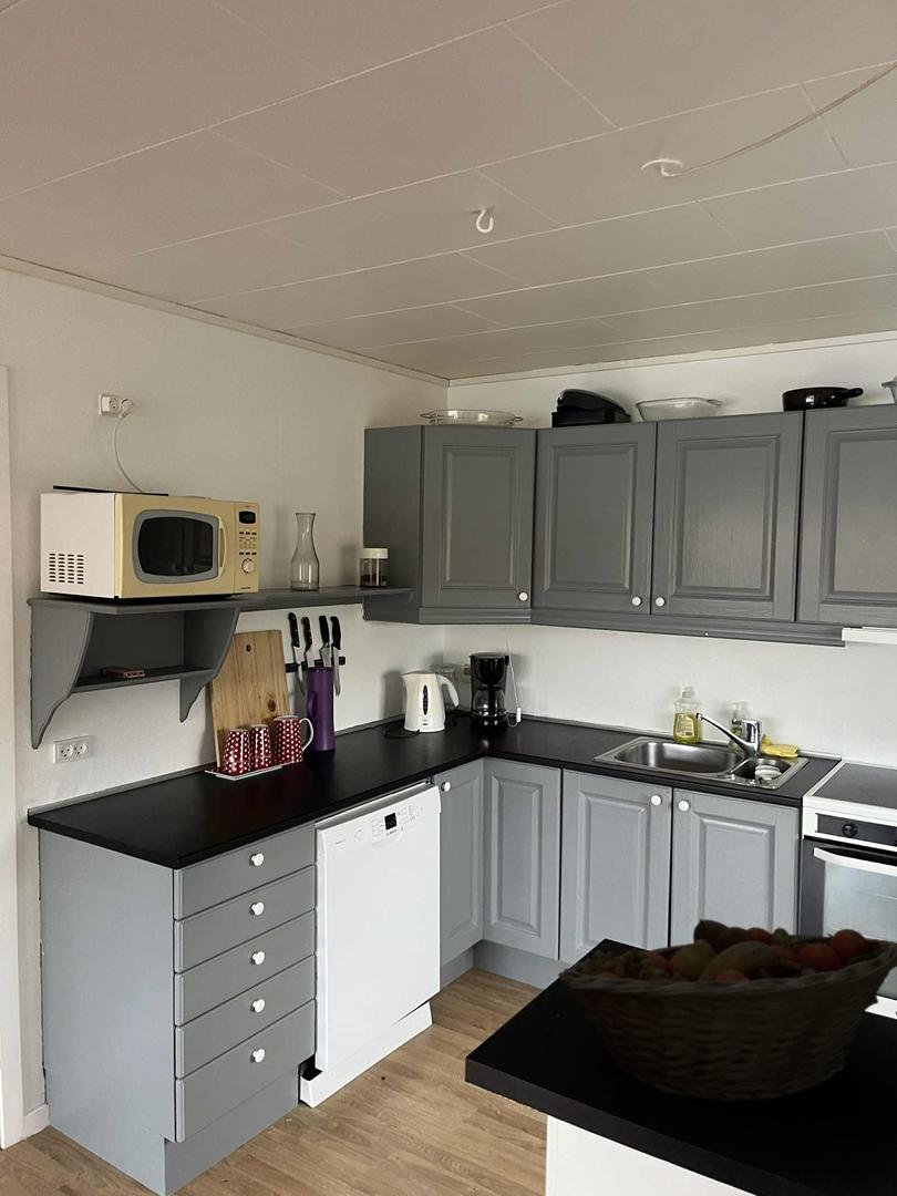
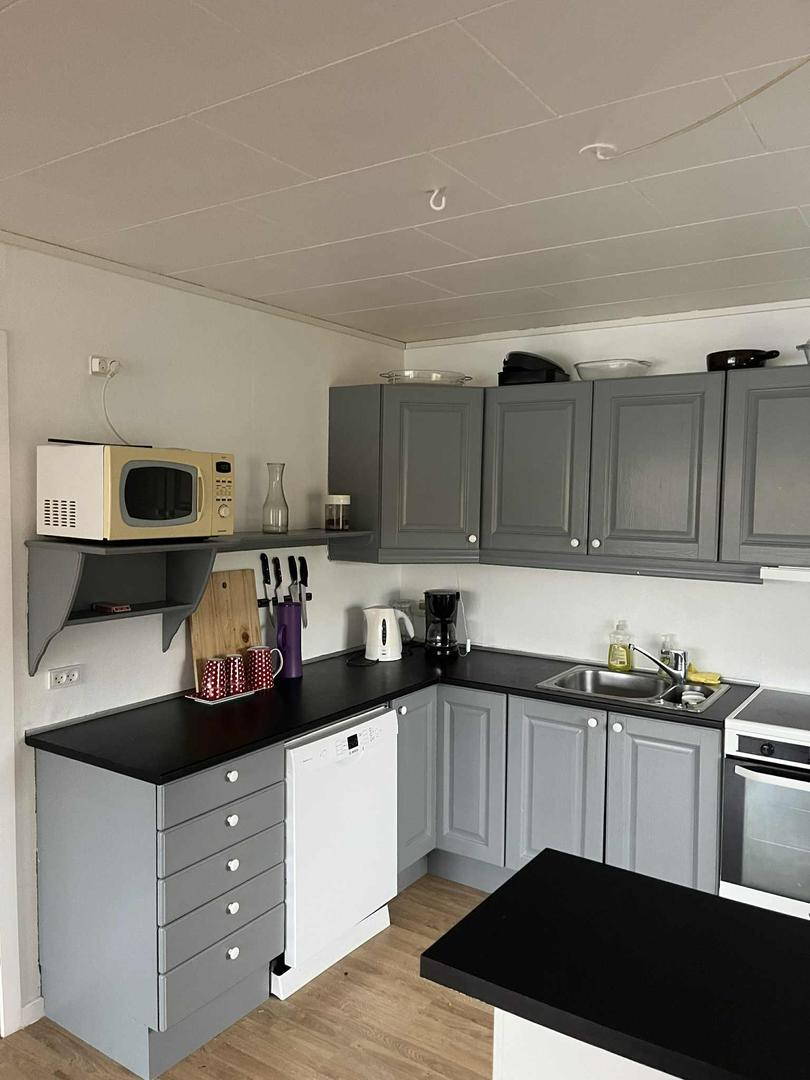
- fruit basket (729, 988)
